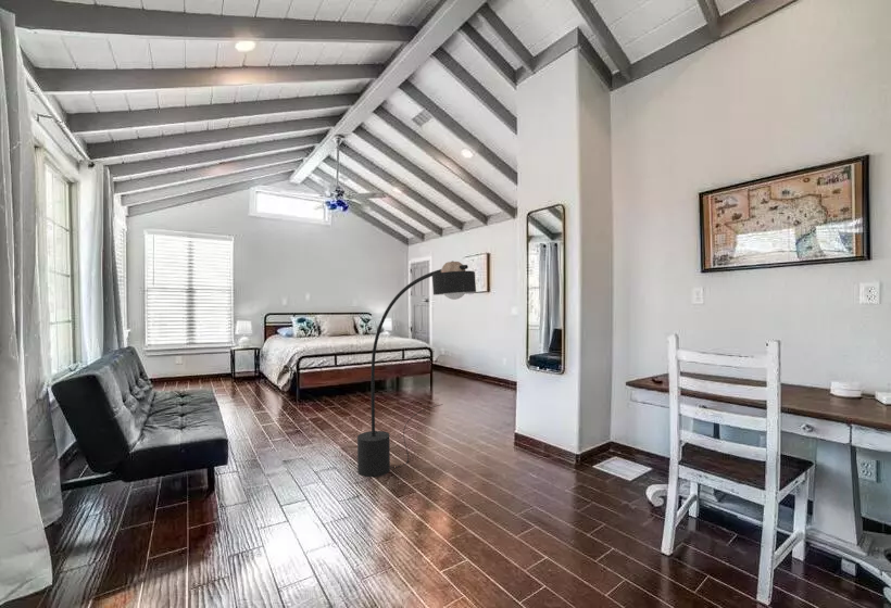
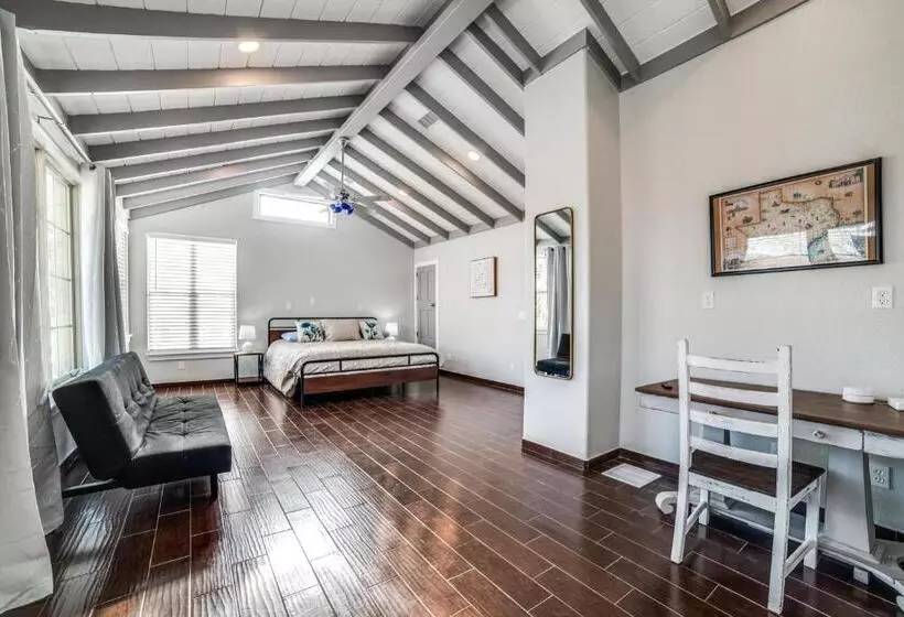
- floor lamp (442, 404)
